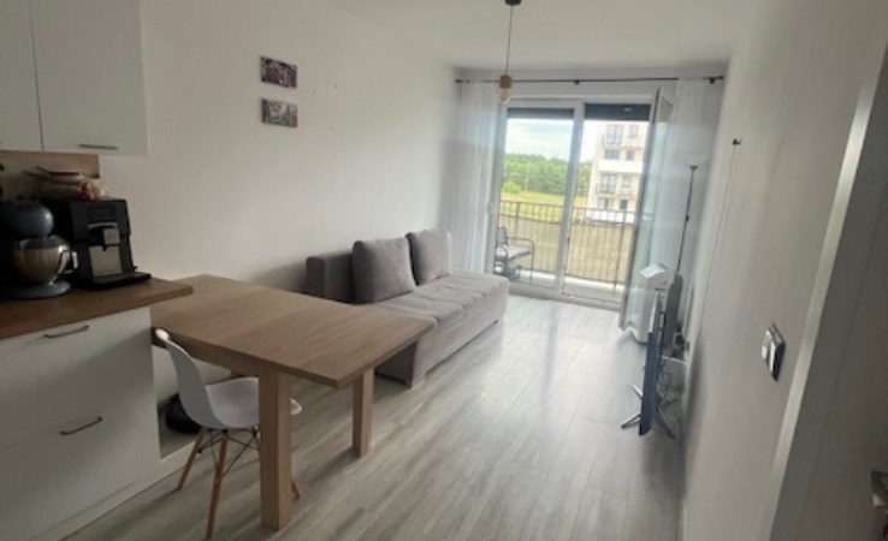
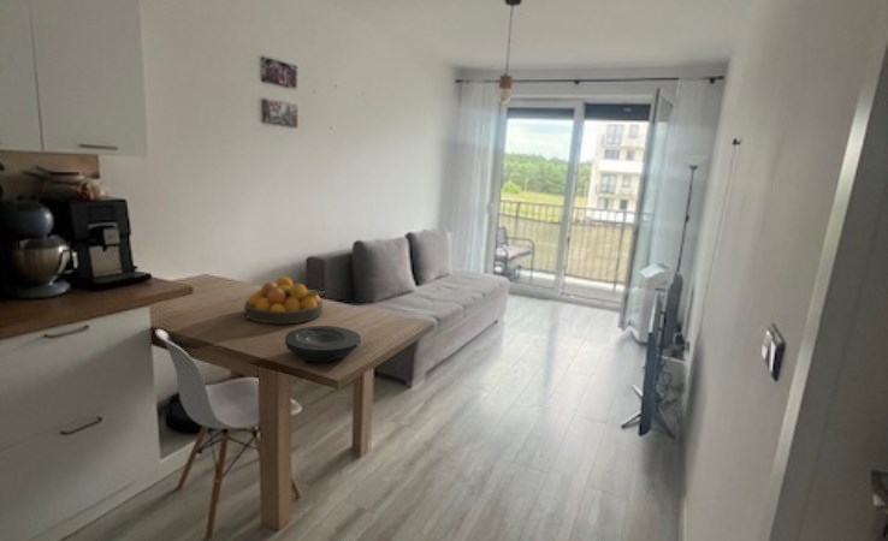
+ plate (322, 345)
+ fruit bowl (284, 297)
